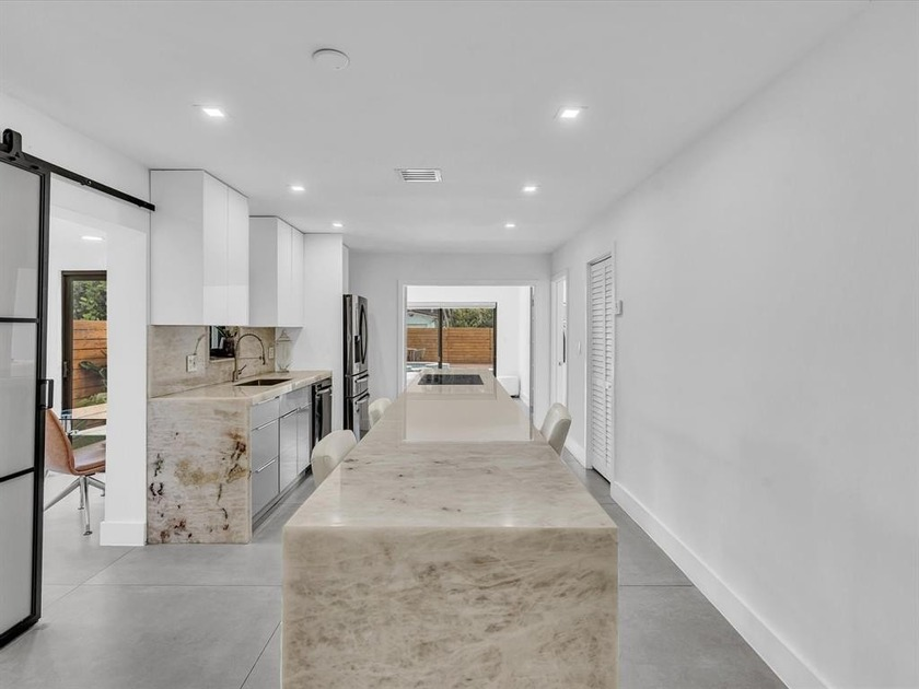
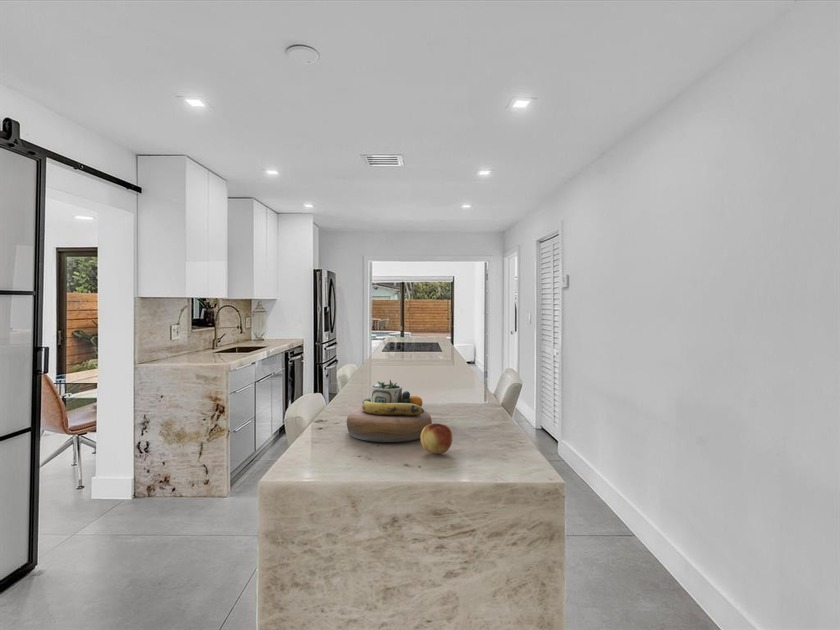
+ fruit (436, 438)
+ decorative bowl (389, 406)
